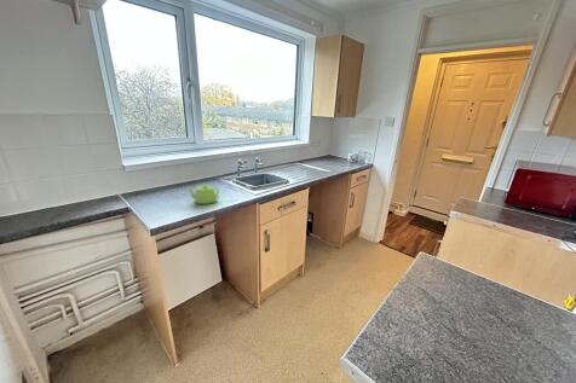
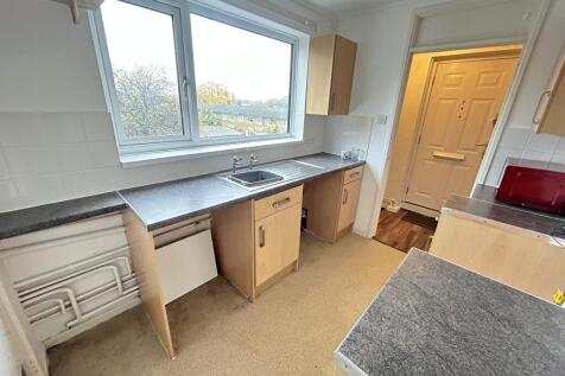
- teapot (202, 193)
